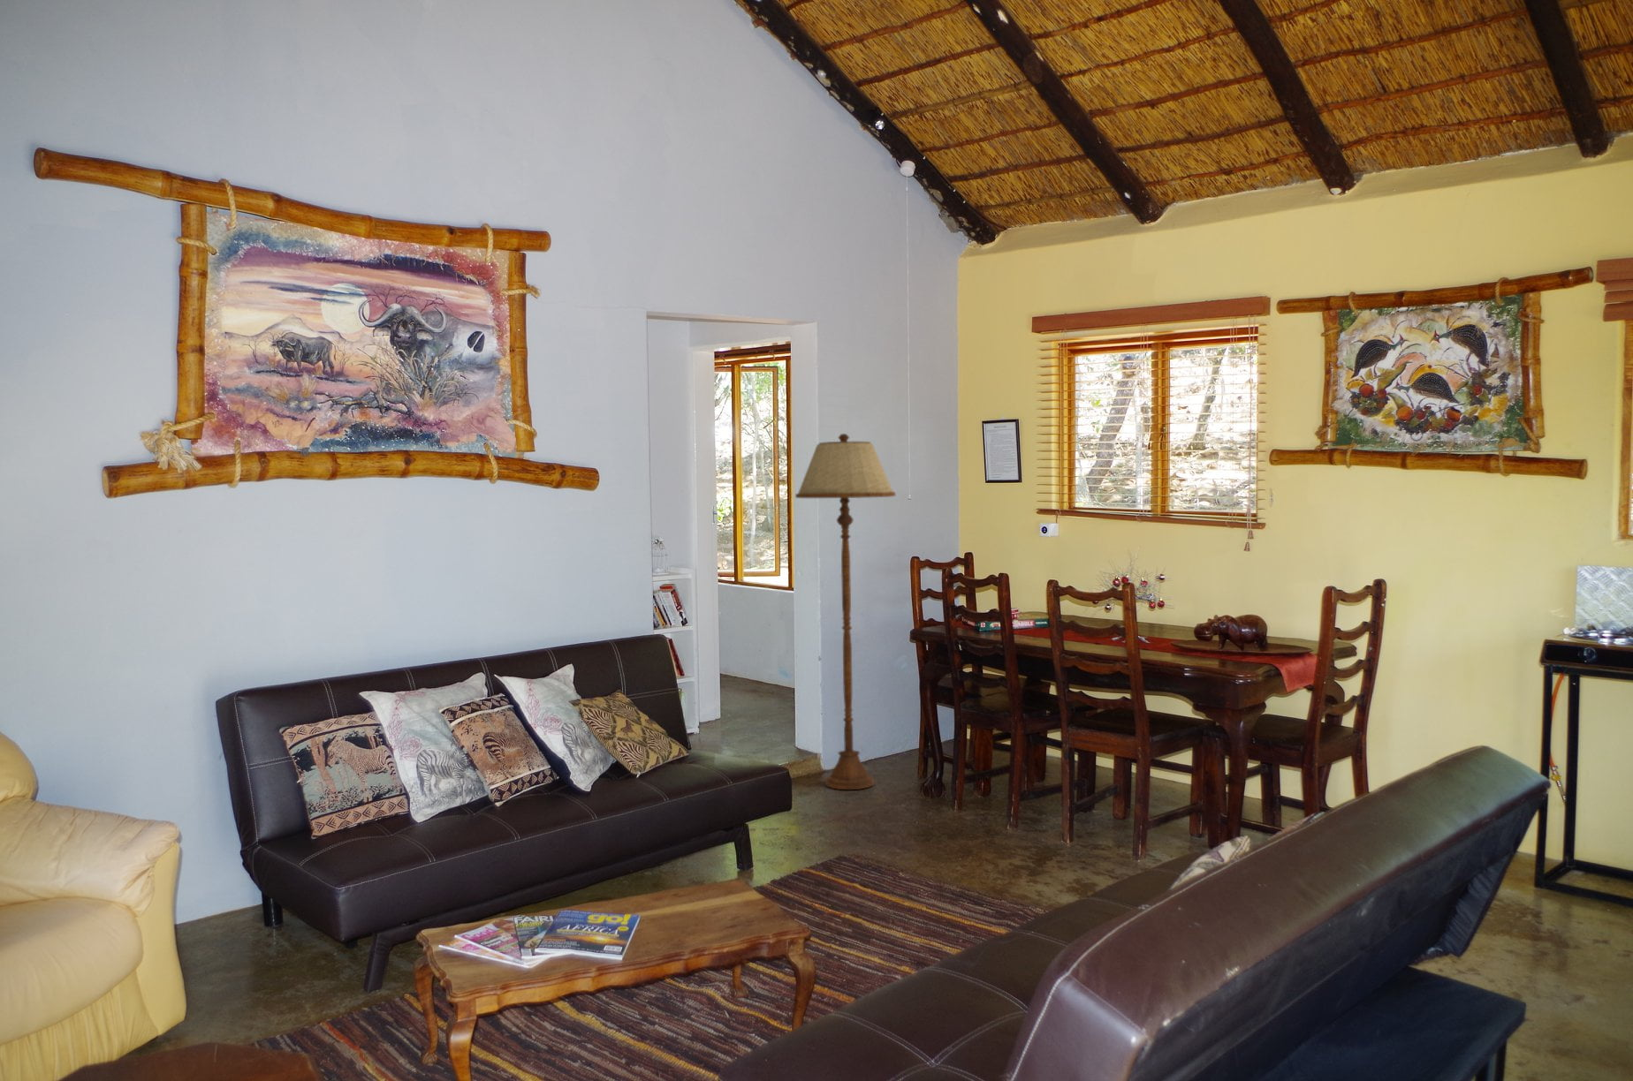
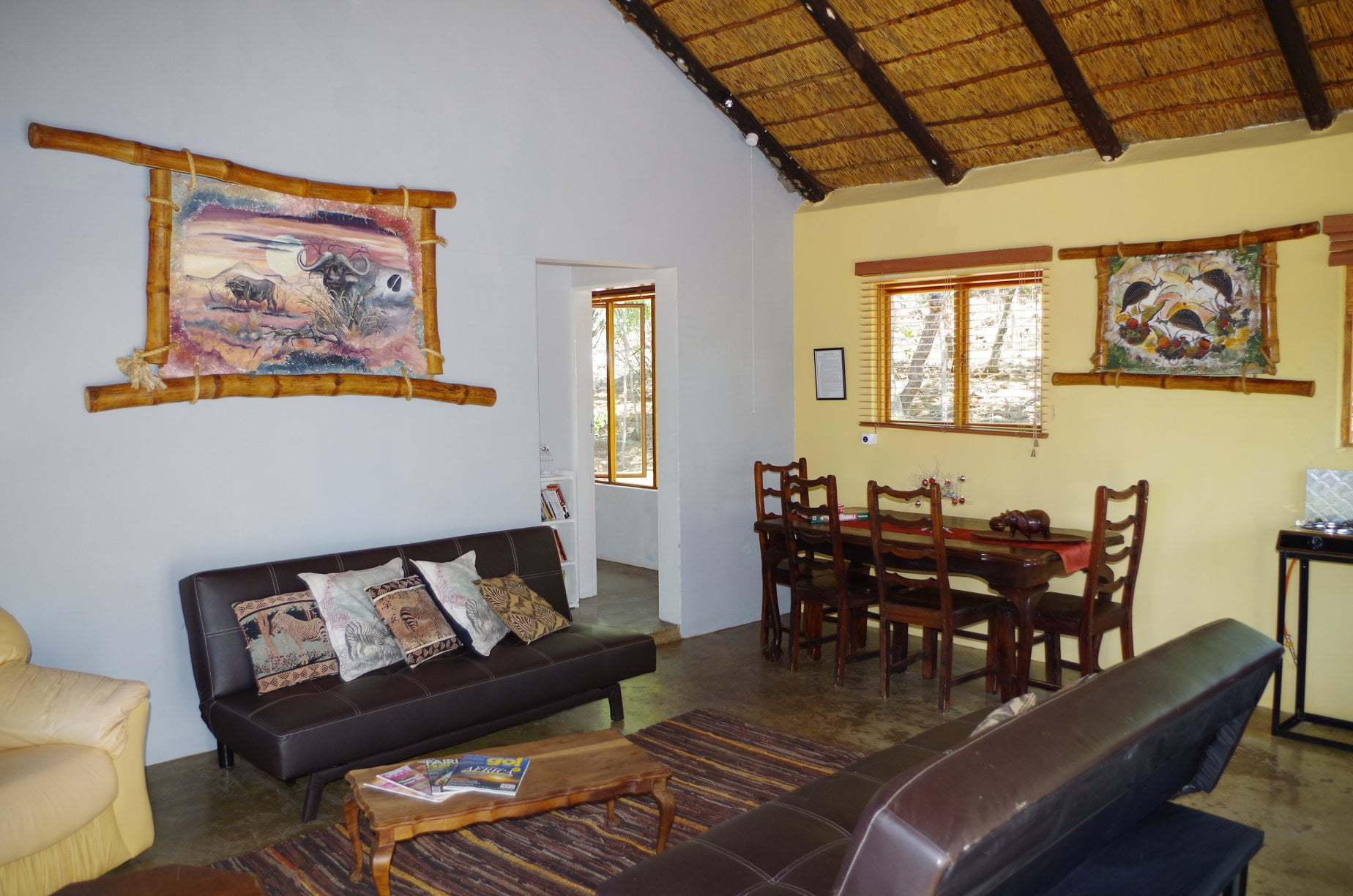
- floor lamp (846, 609)
